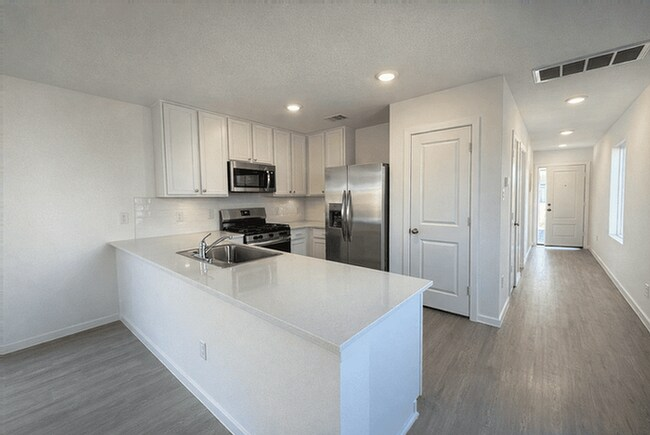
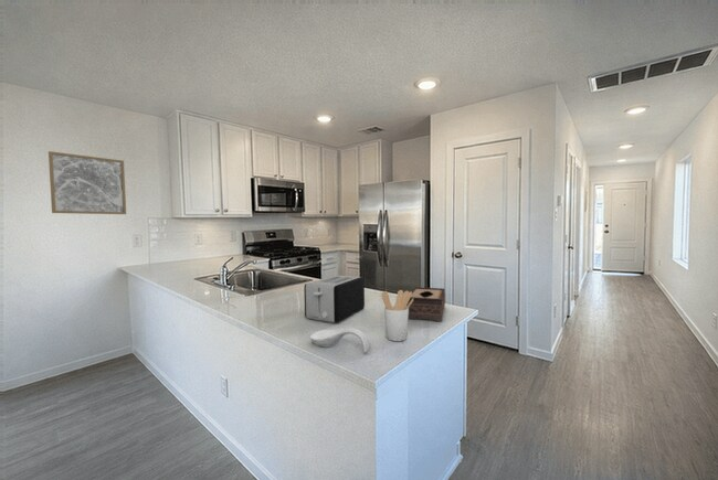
+ utensil holder (399, 313)
+ toaster (336, 296)
+ tissue box (426, 302)
+ spoon rest (339, 337)
+ wall art (89, 184)
